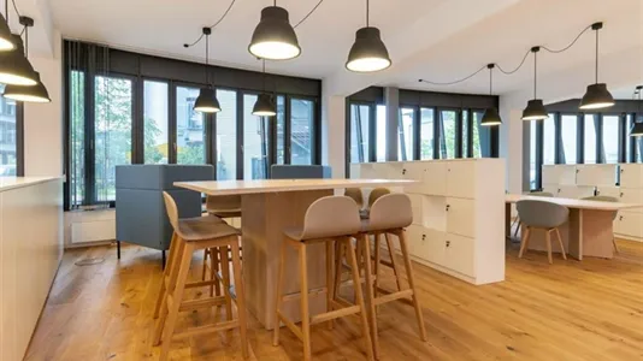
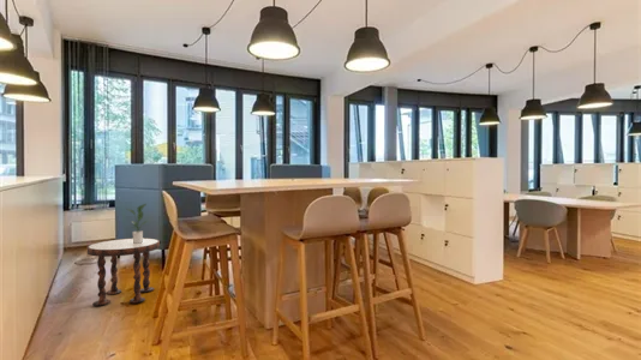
+ side table (116, 270)
+ potted plant (138, 222)
